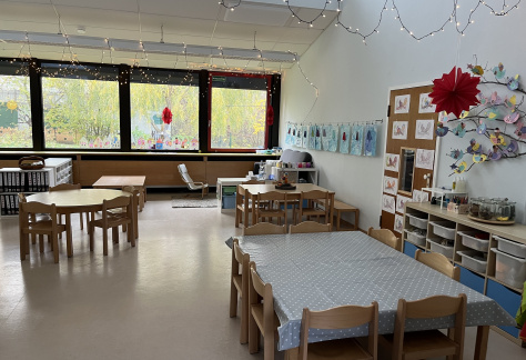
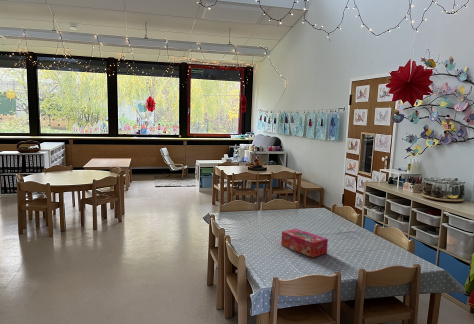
+ tissue box (303, 242)
